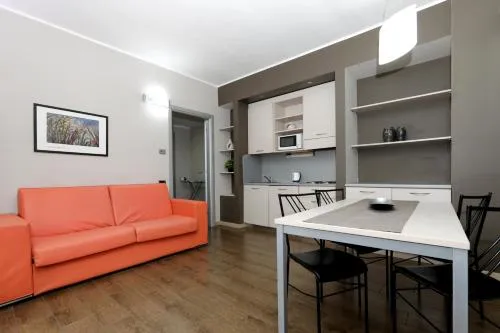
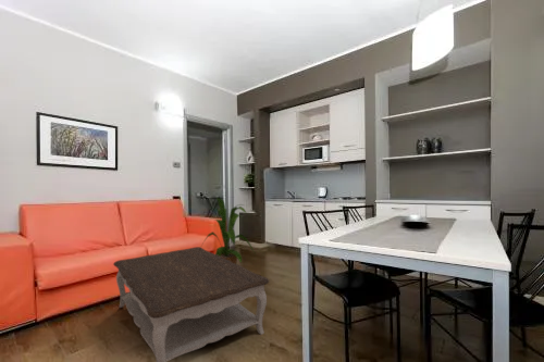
+ house plant (232, 236)
+ coffee table (184, 294)
